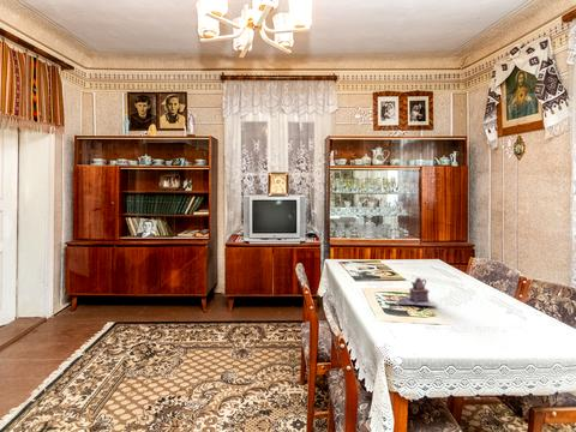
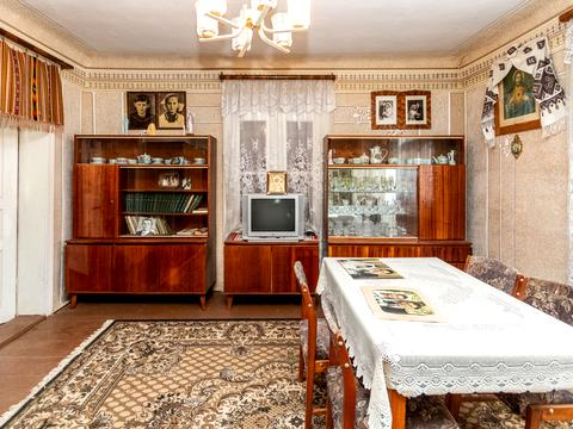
- teapot (416, 289)
